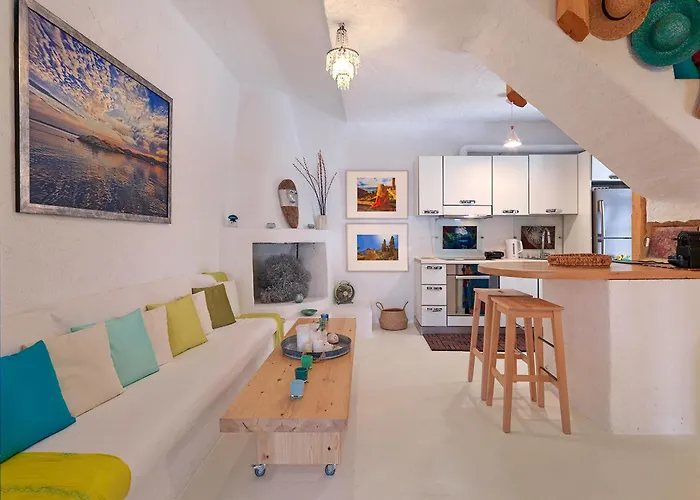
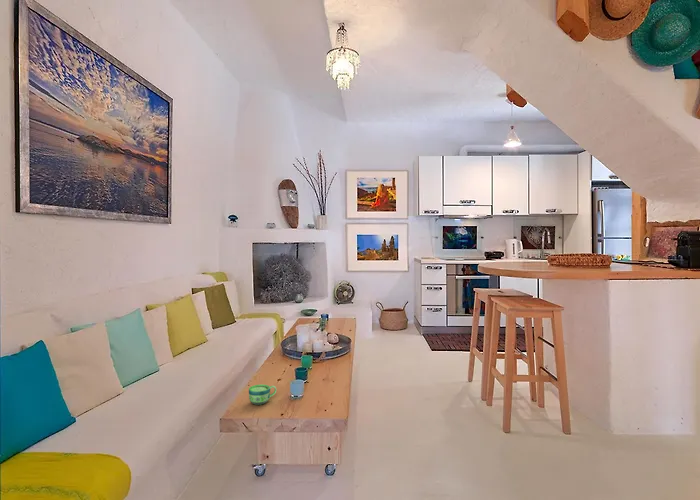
+ cup (262, 394)
